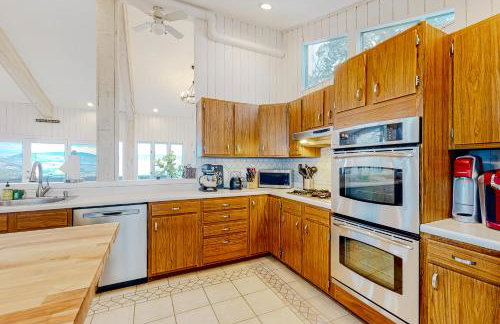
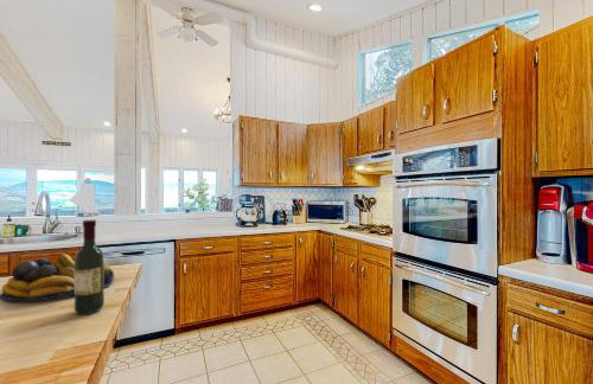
+ wine bottle (89, 265)
+ fruit bowl (62, 270)
